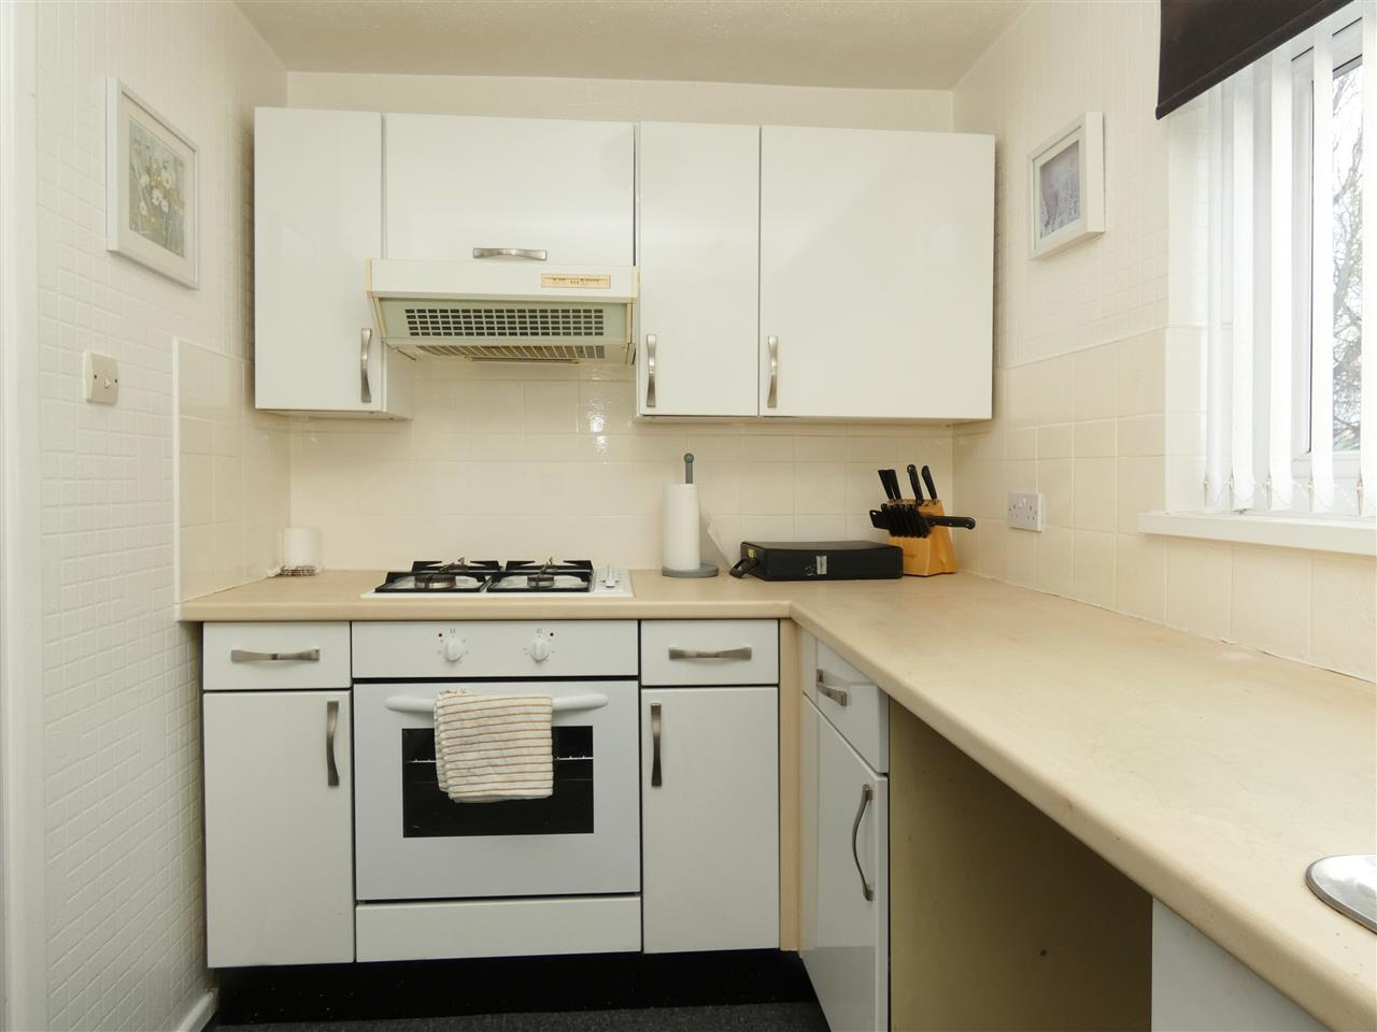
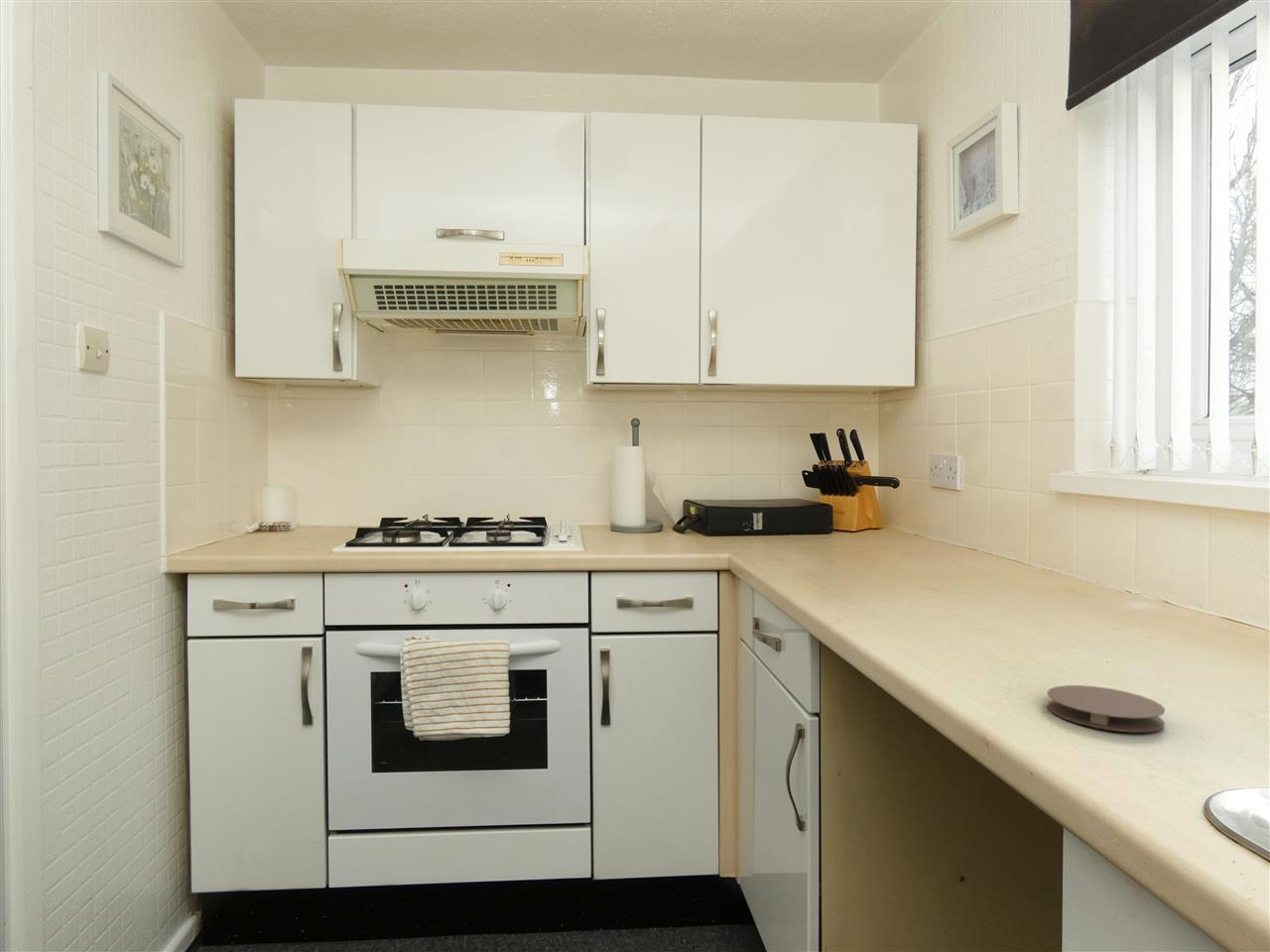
+ coaster (1103, 707)
